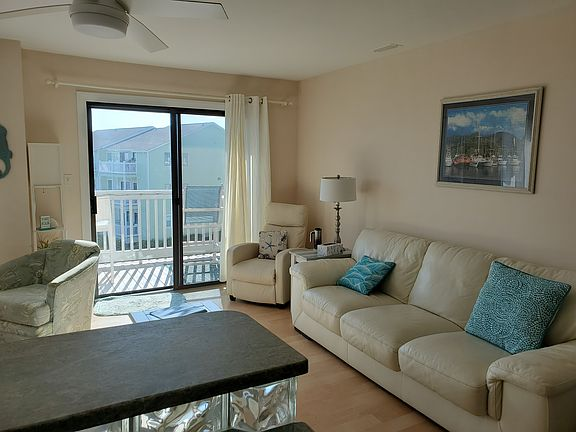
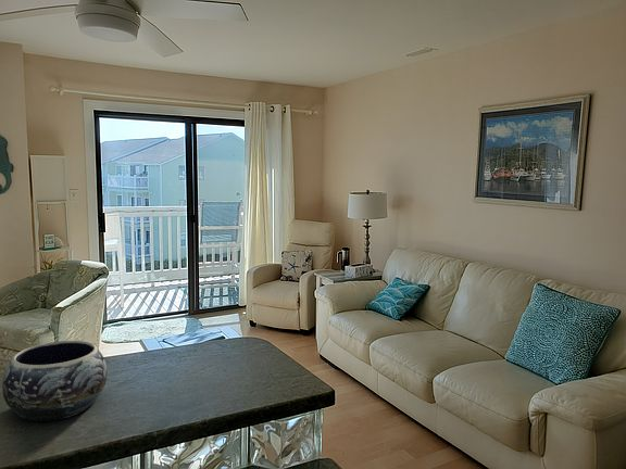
+ decorative bowl (57, 378)
